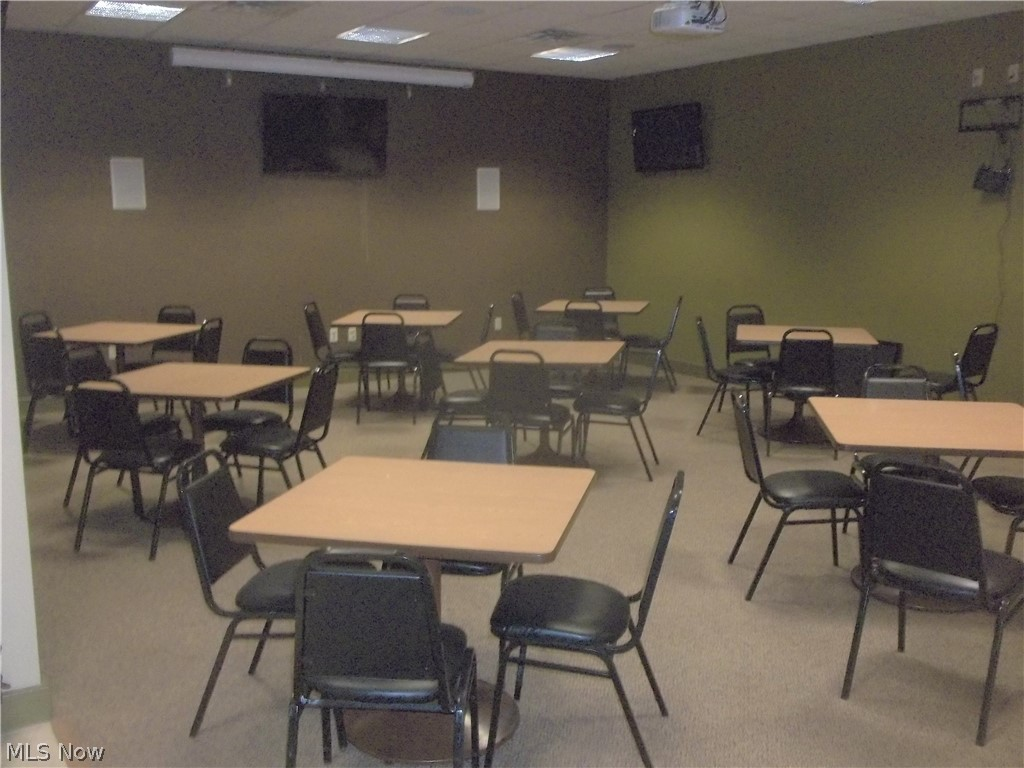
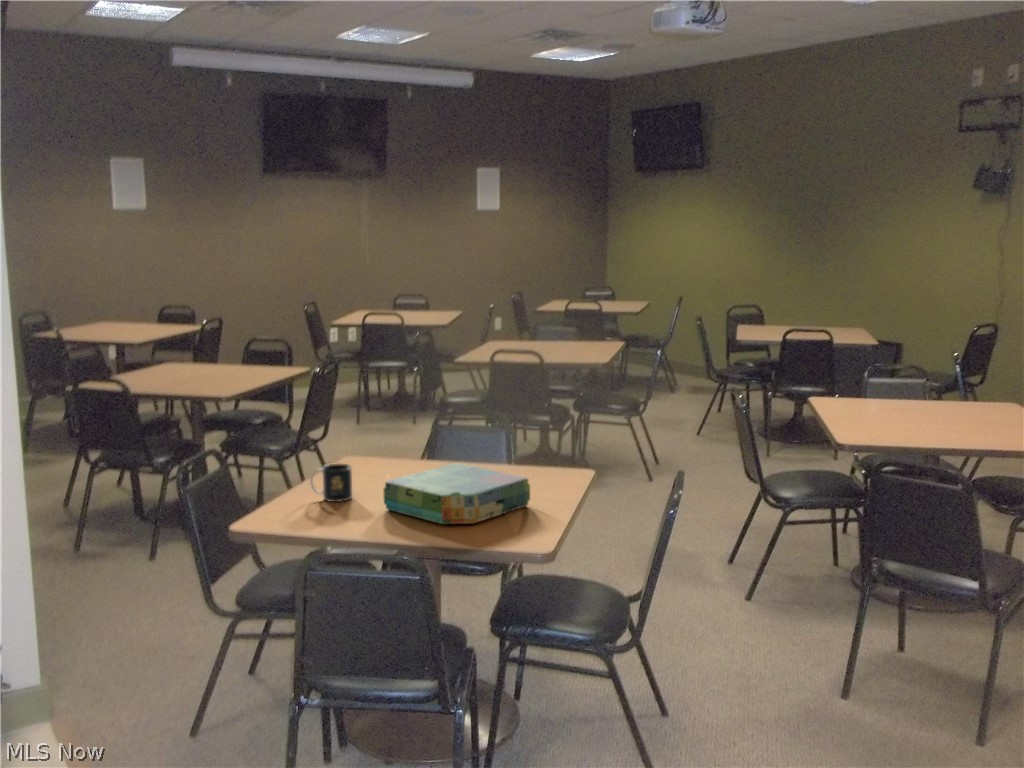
+ board game (457, 492)
+ mug (330, 482)
